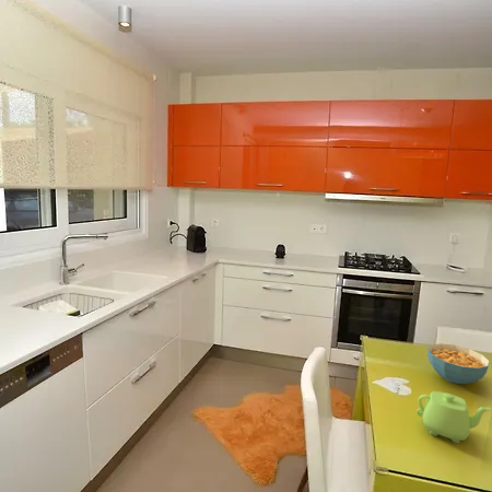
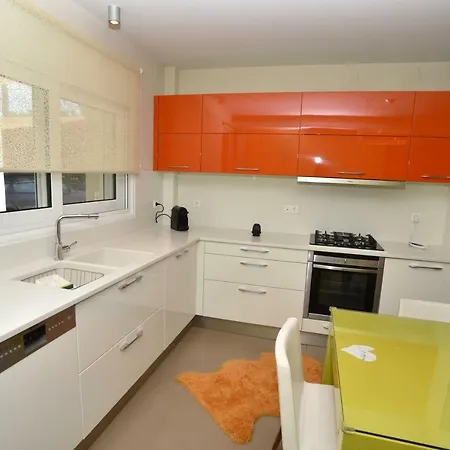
- cereal bowl (456, 367)
- teapot (450, 414)
